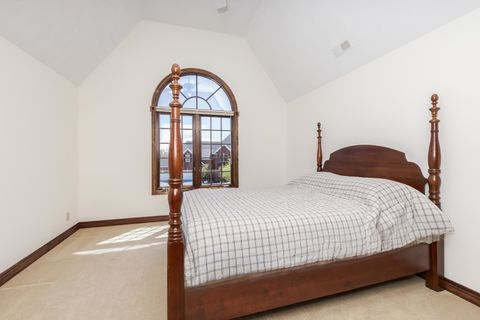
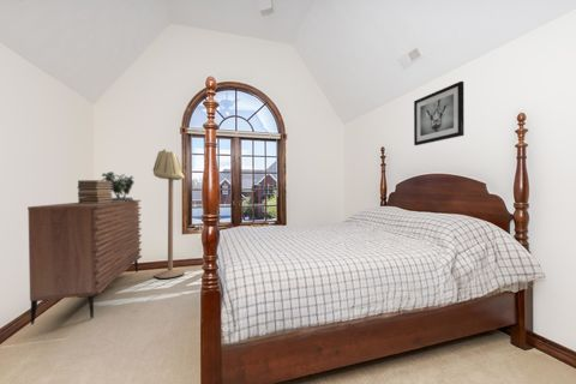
+ floor lamp (169, 211)
+ sideboard (98, 247)
+ potted plant (118, 185)
+ wall art (436, 116)
+ book stack (96, 191)
